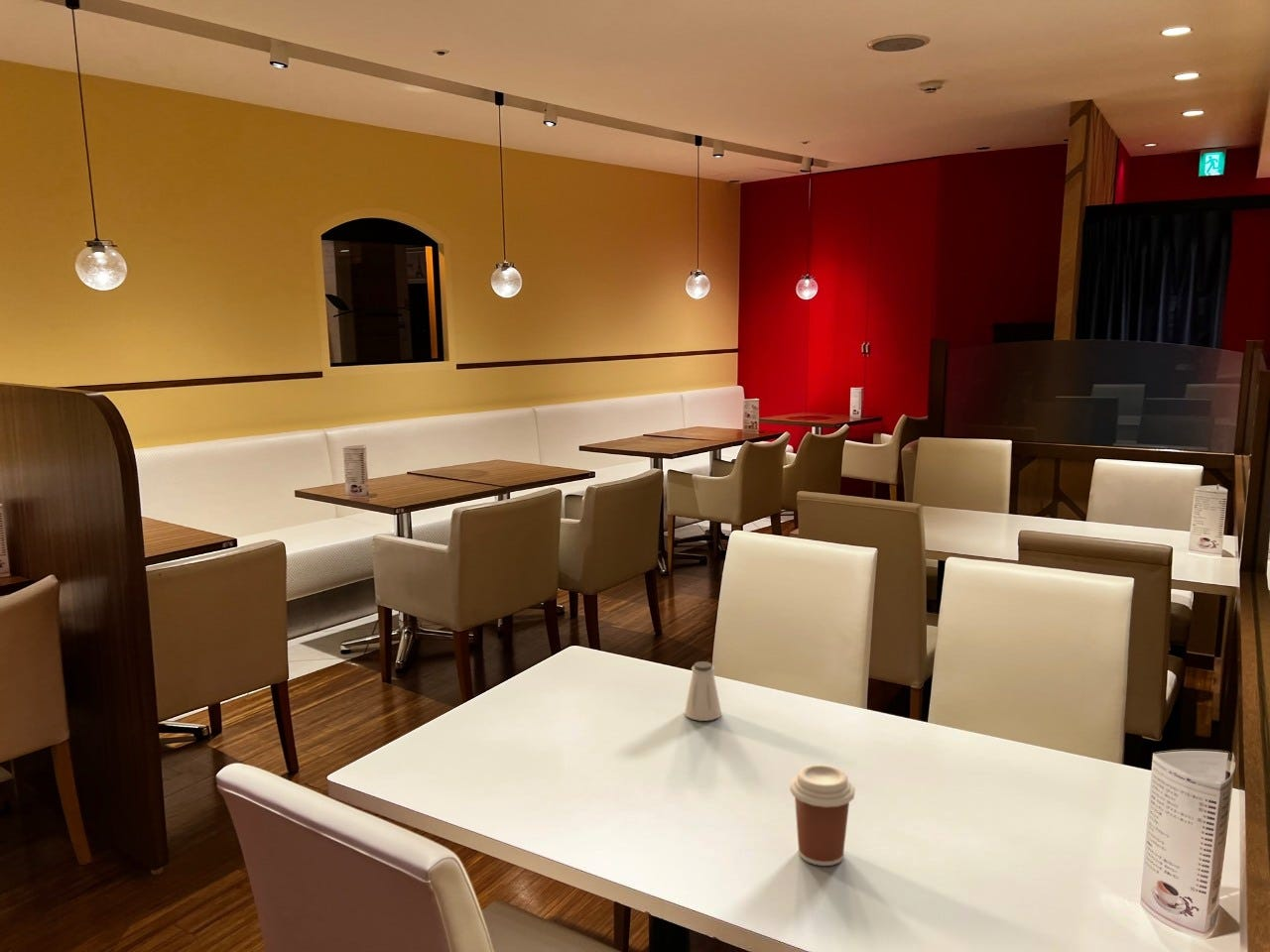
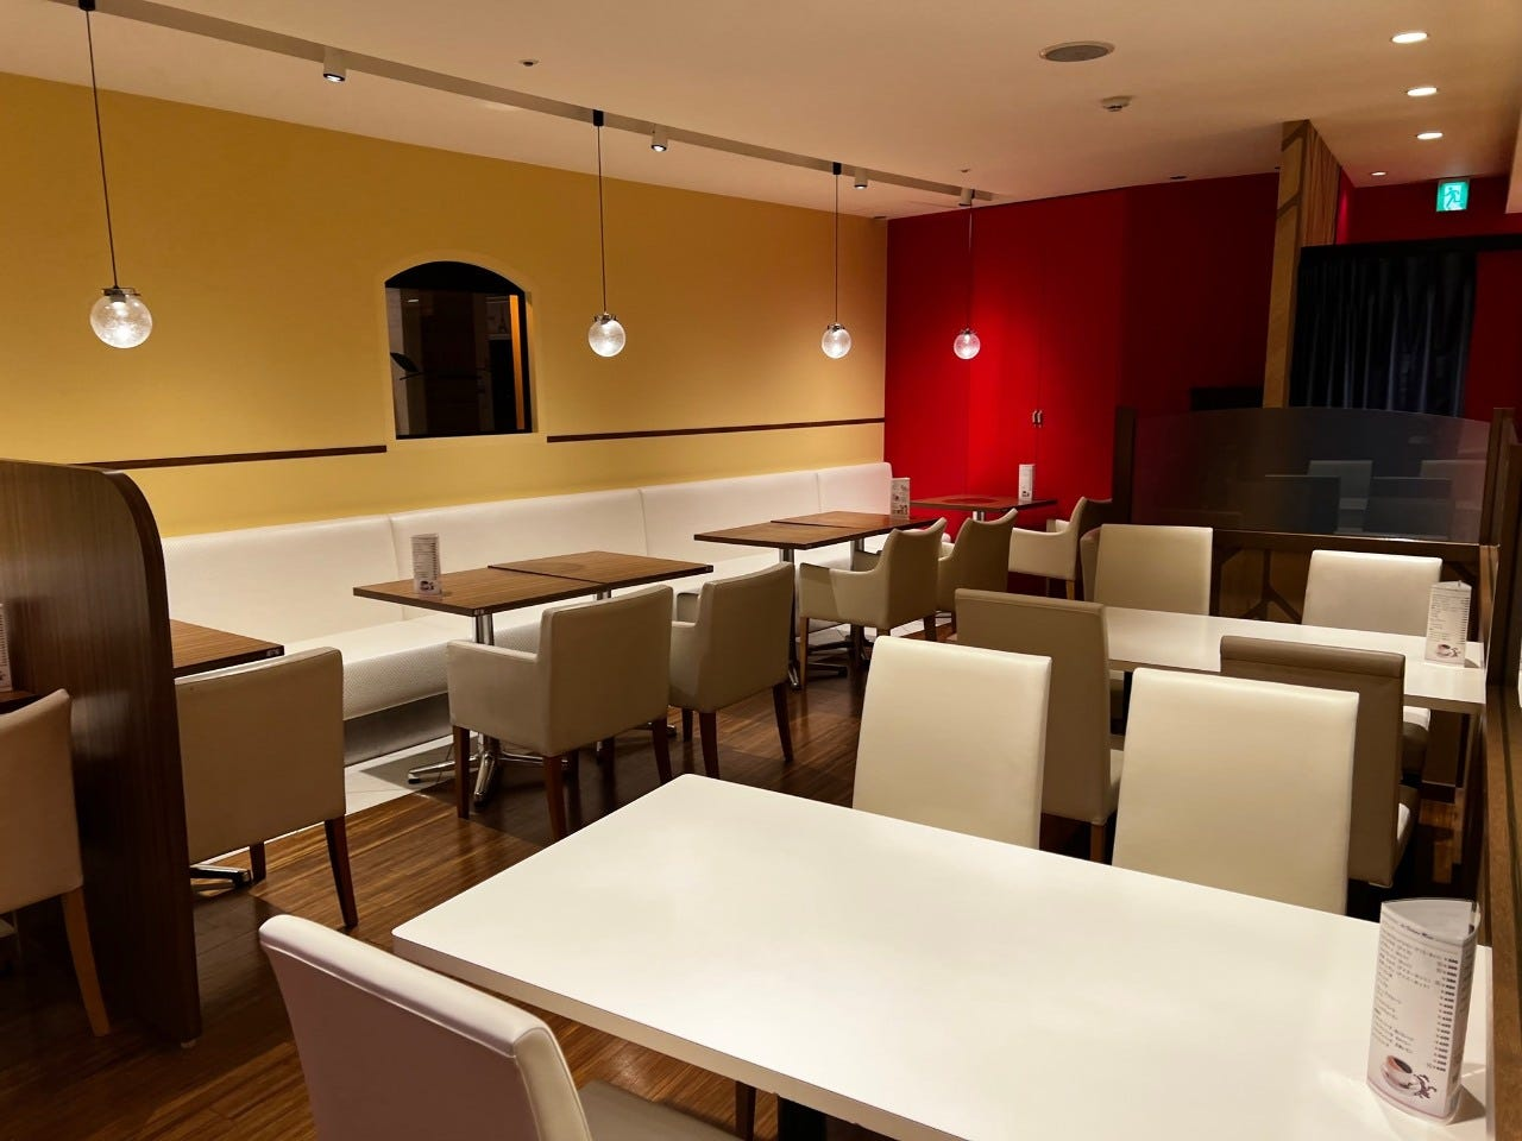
- saltshaker (702, 688)
- coffee cup (822, 814)
